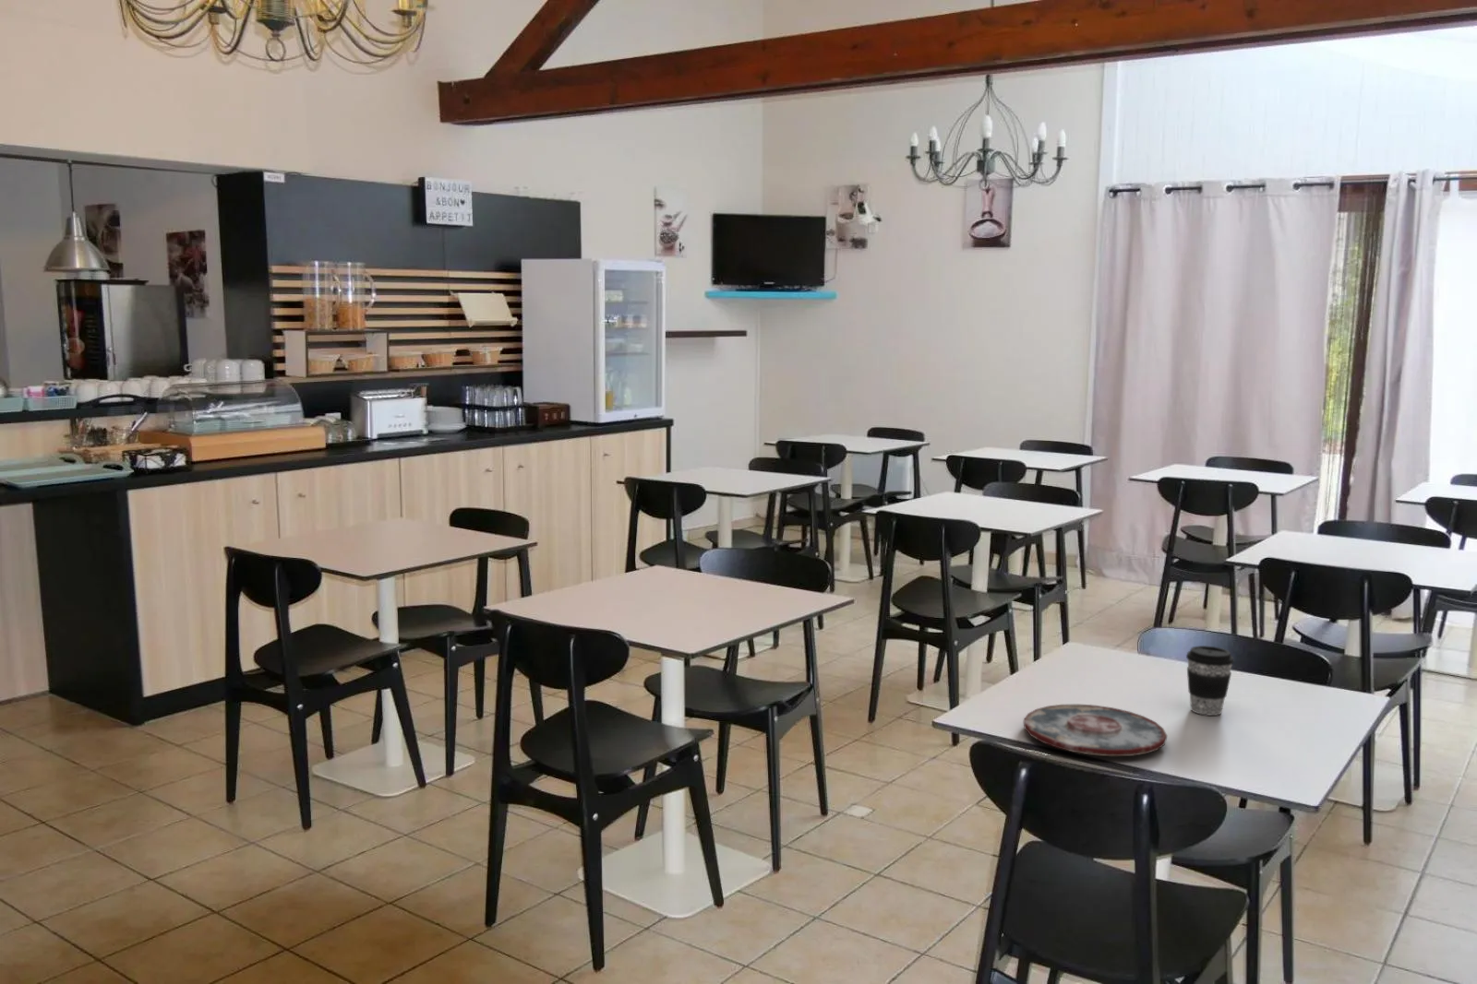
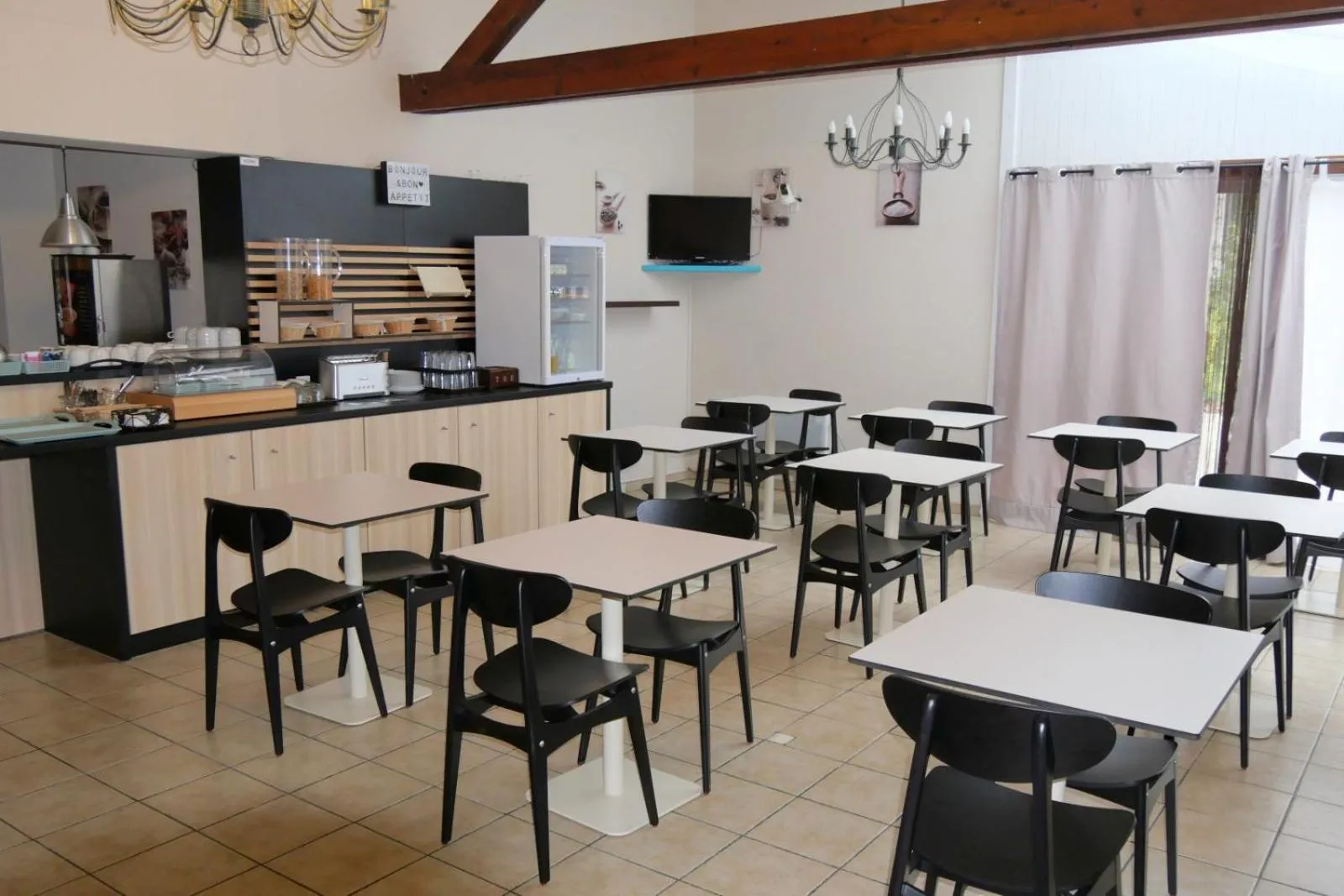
- coffee cup (1208, 681)
- plate (1093, 729)
